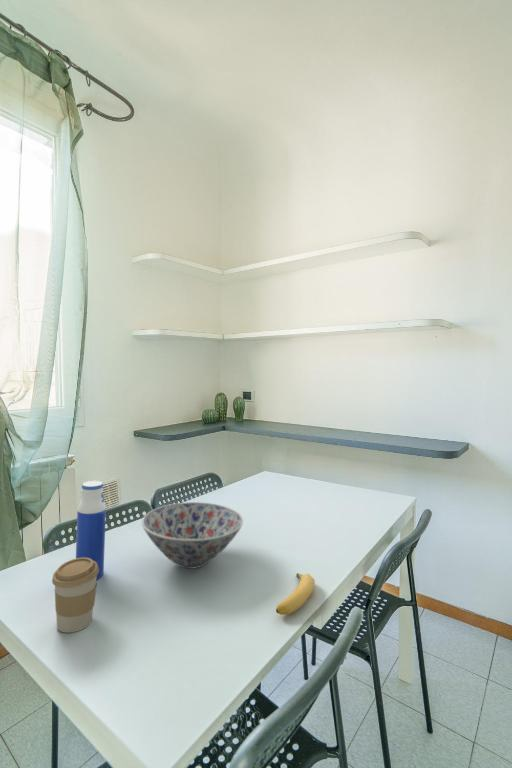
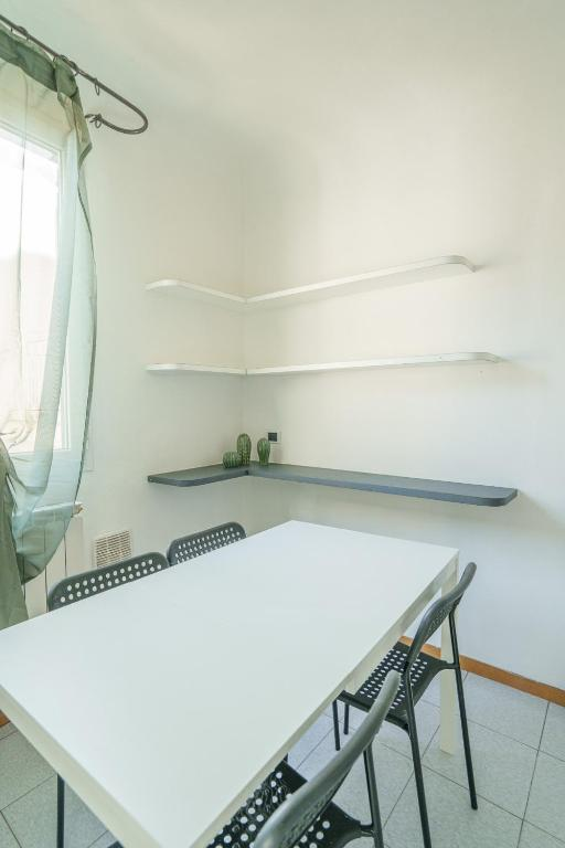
- banana (295, 589)
- bowl (192, 540)
- coffee cup (75, 593)
- water bottle (91, 529)
